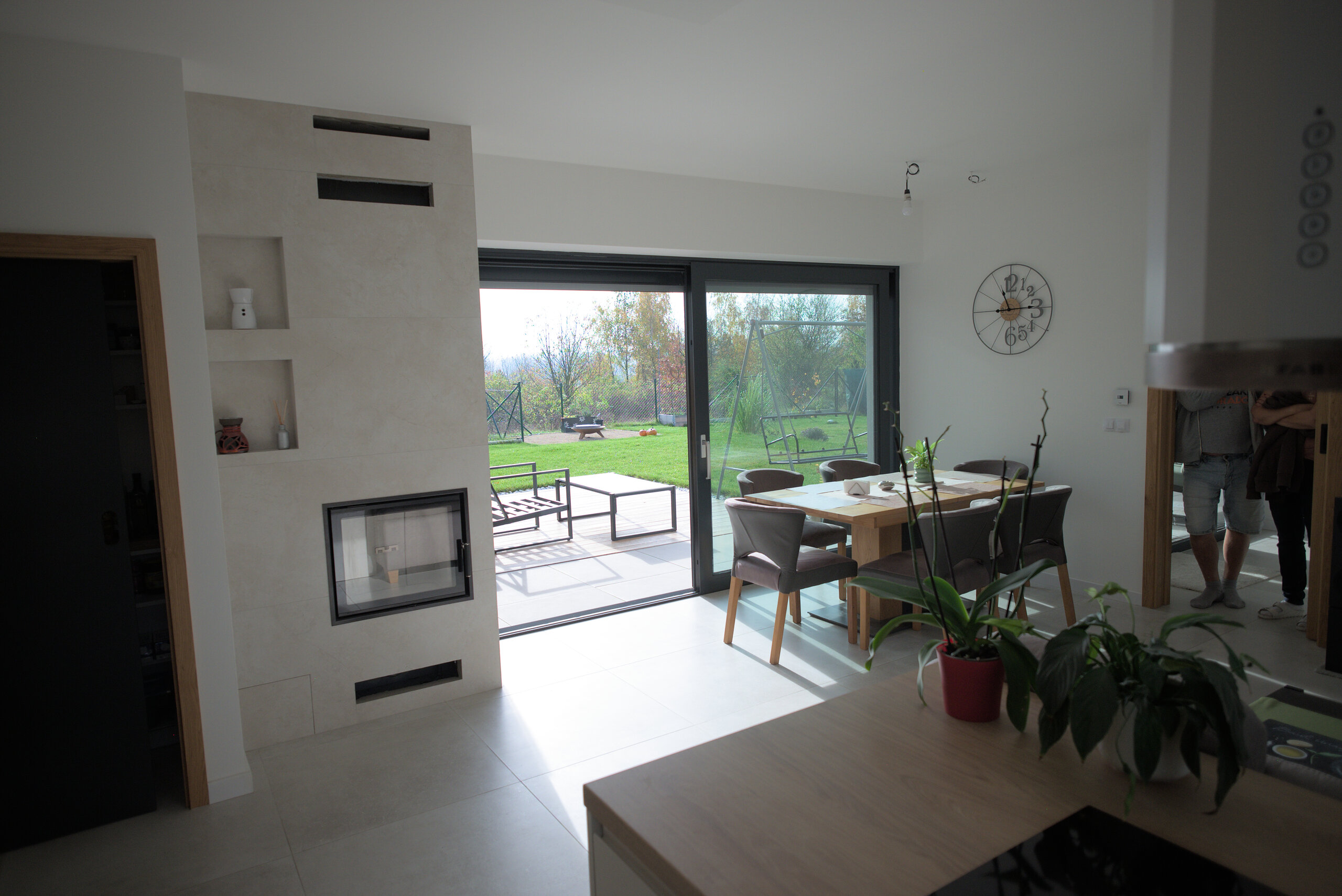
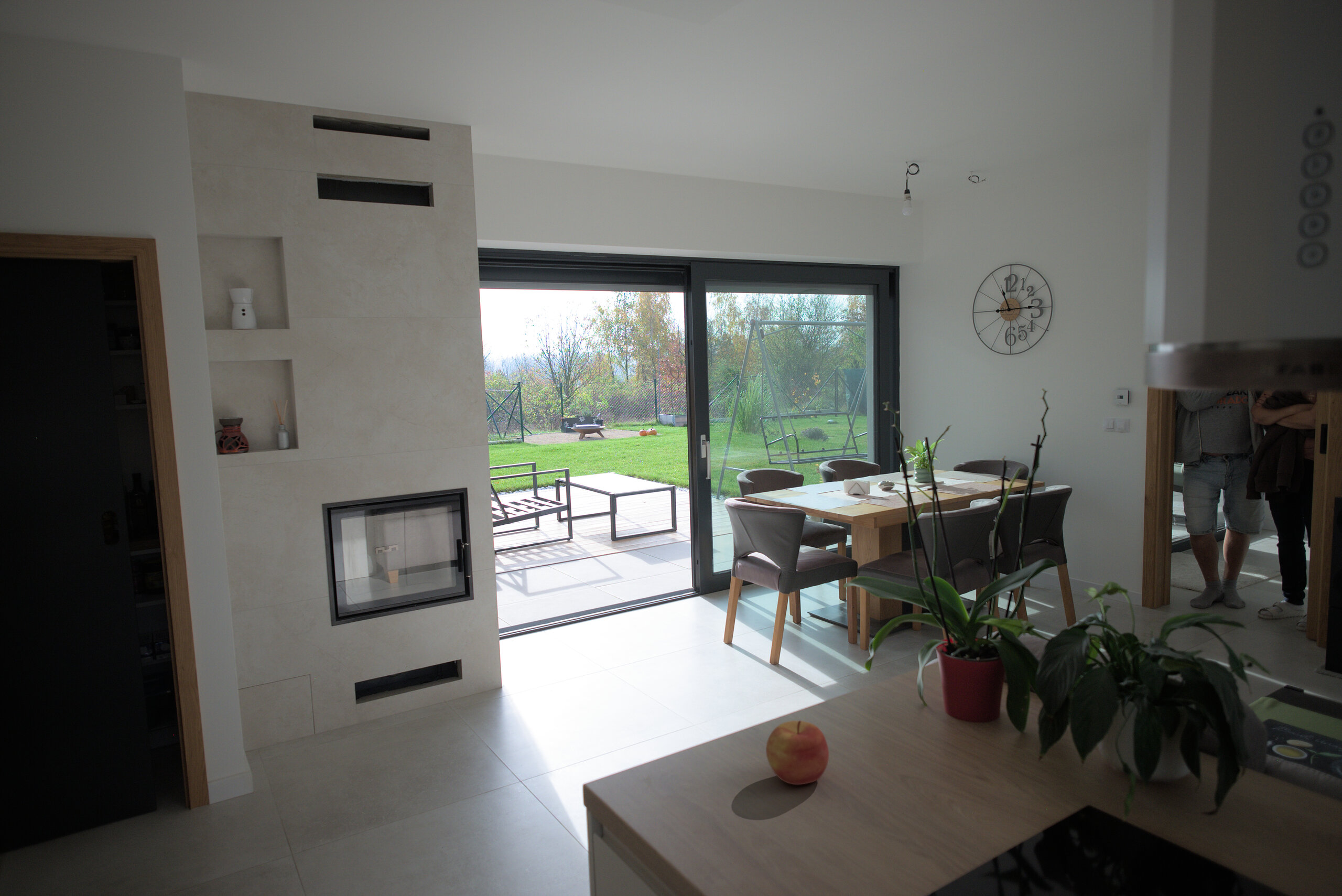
+ apple (797, 748)
